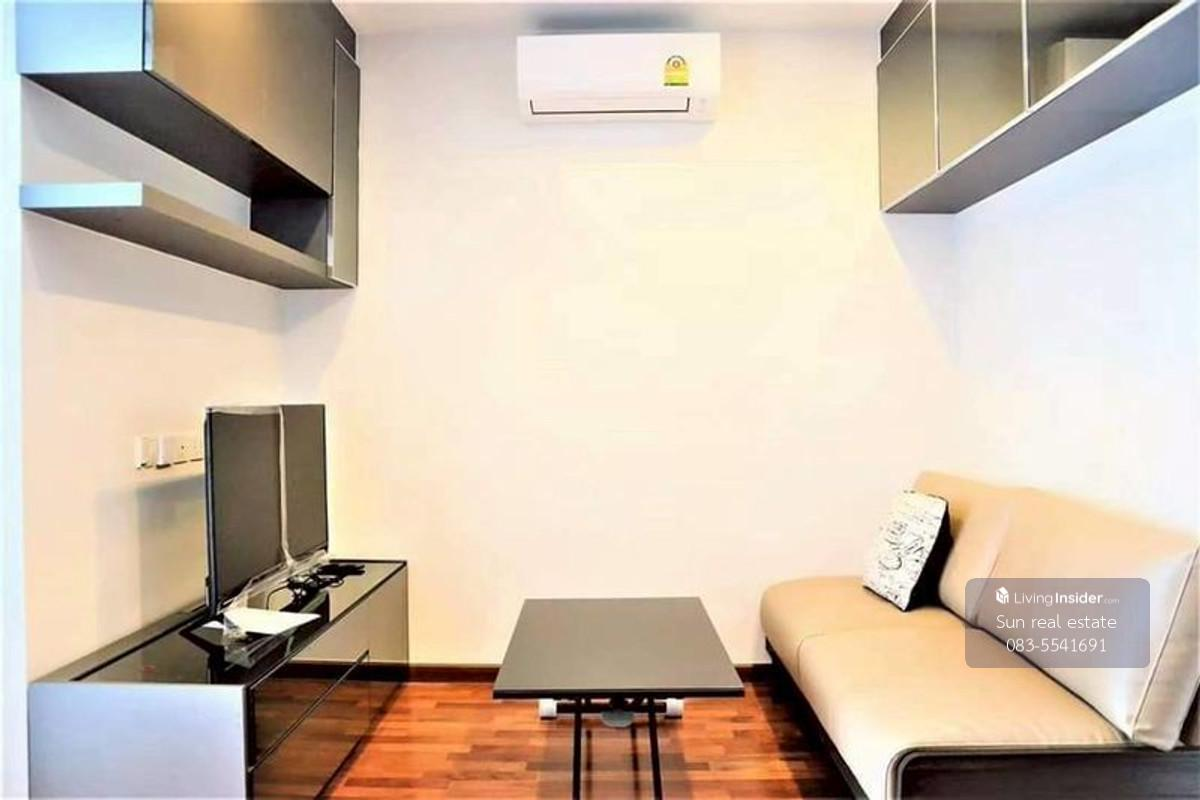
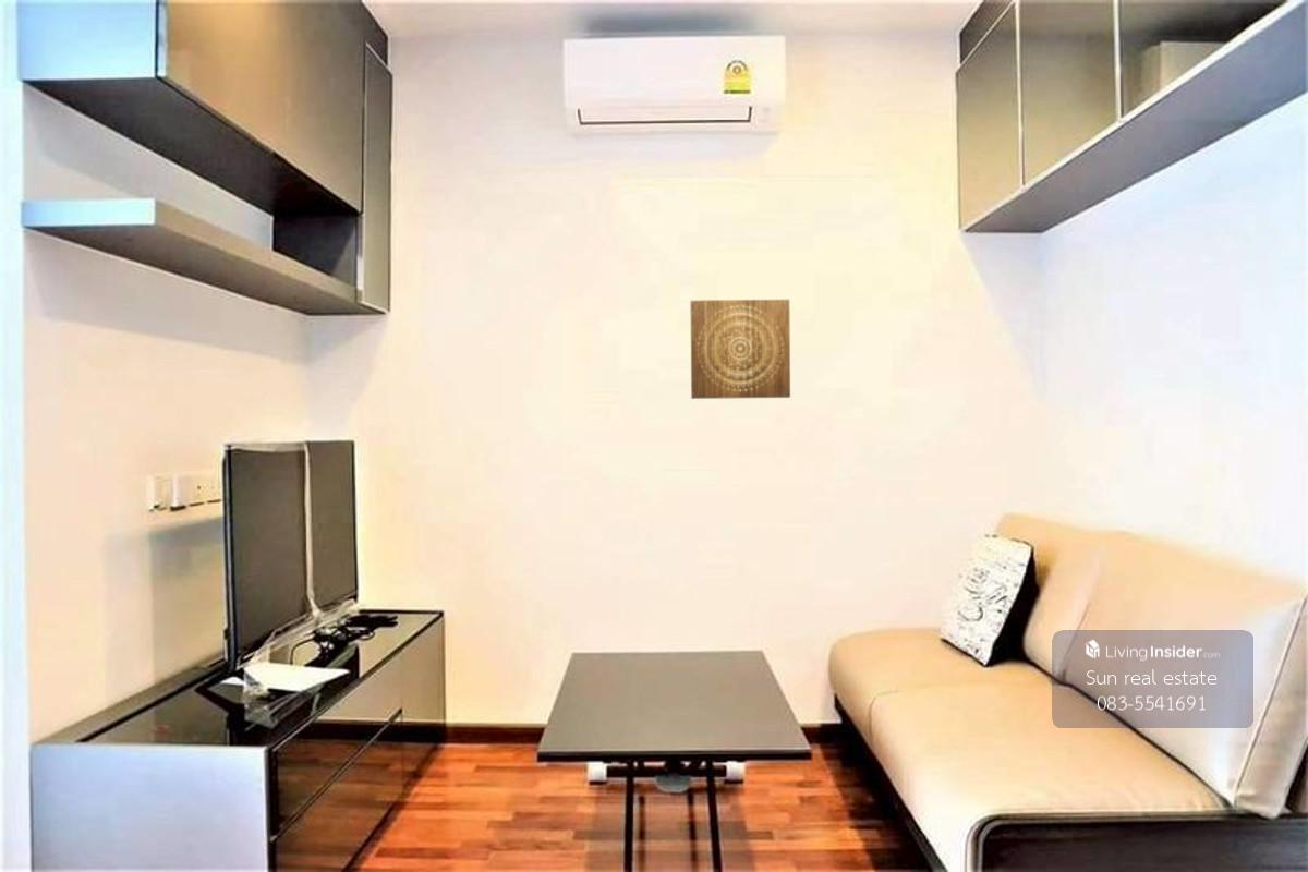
+ wall art (740, 349)
